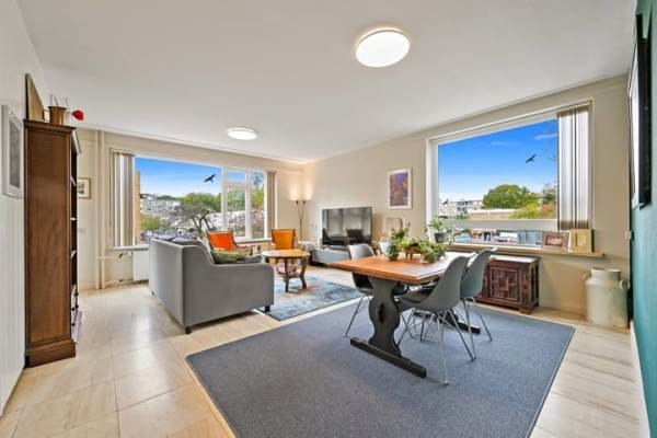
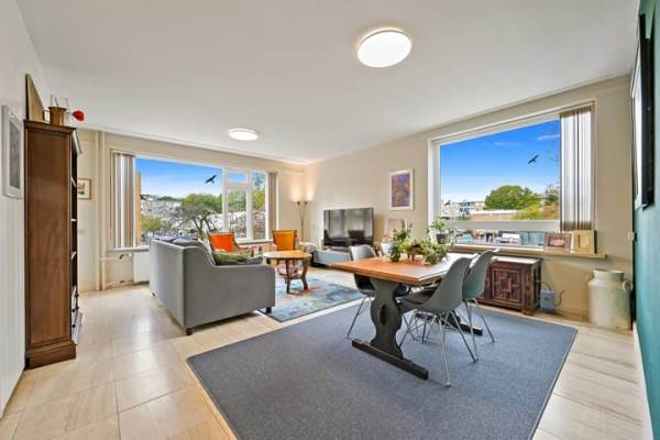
+ watering can (548, 296)
